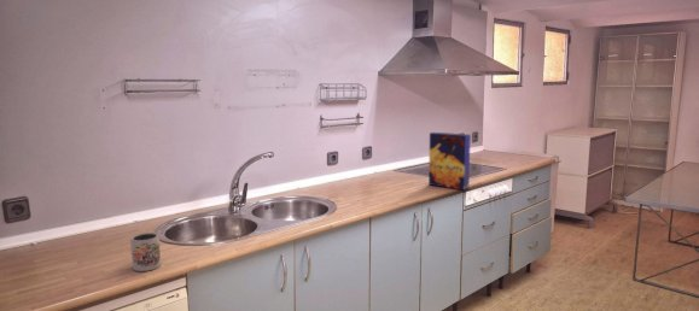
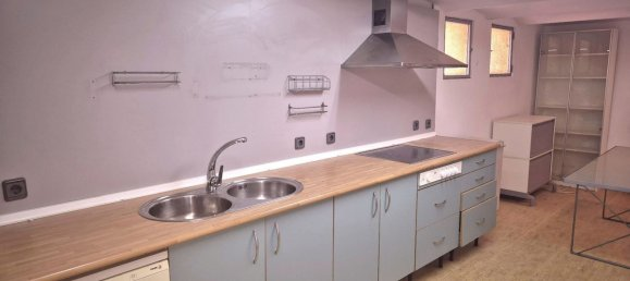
- mug (144, 250)
- cereal box (448, 159)
